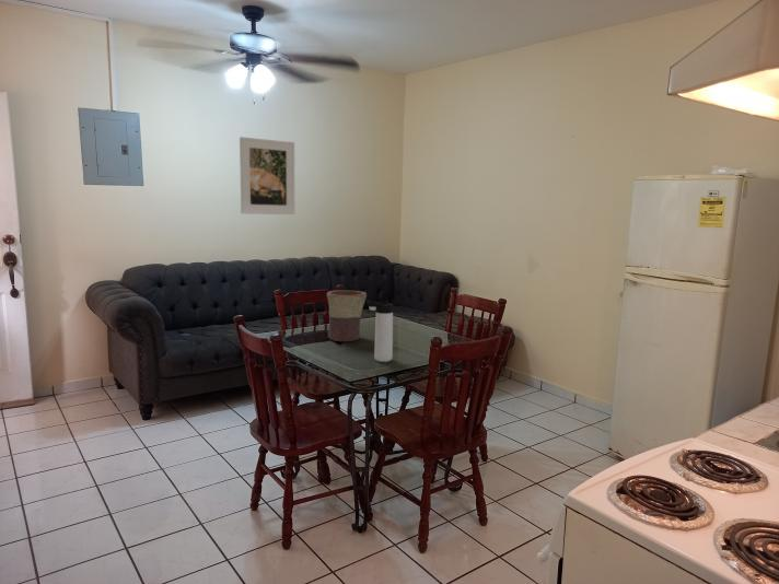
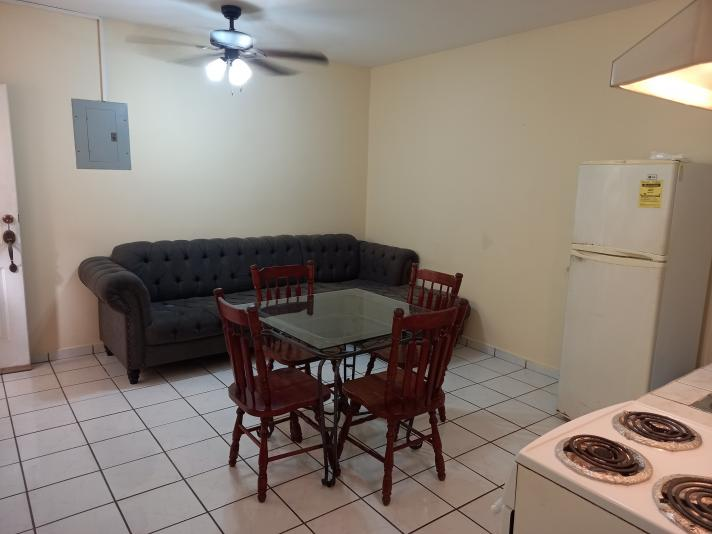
- flower pot (346, 315)
- thermos bottle (380, 330)
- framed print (268, 177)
